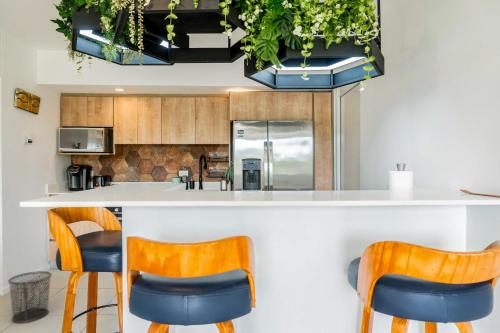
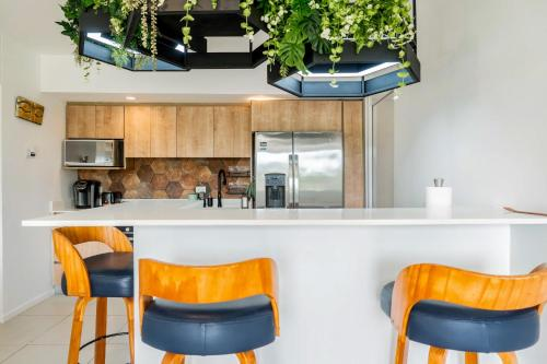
- waste bin (30, 295)
